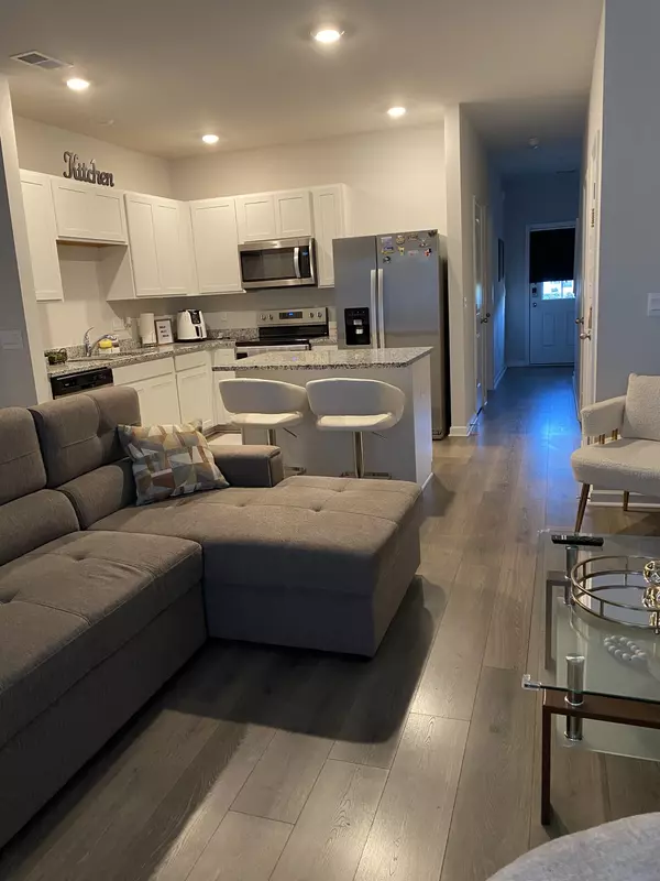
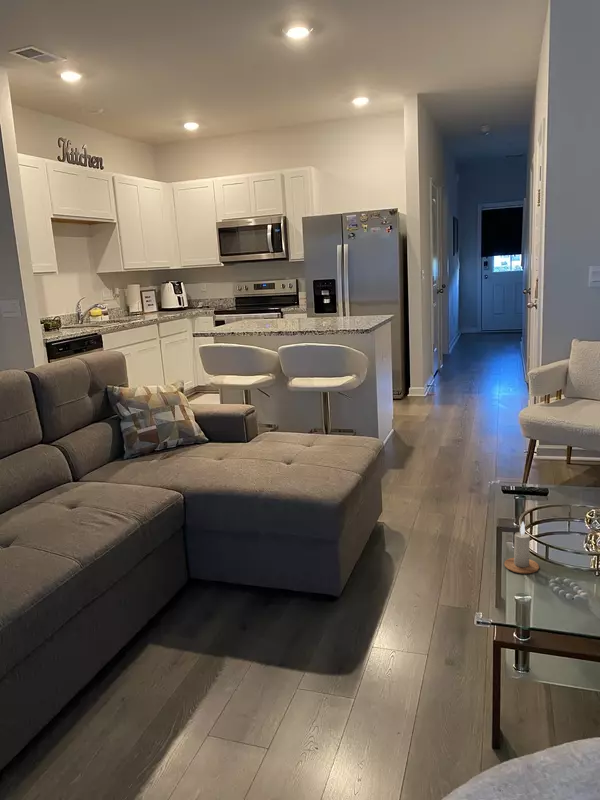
+ candle (522, 543)
